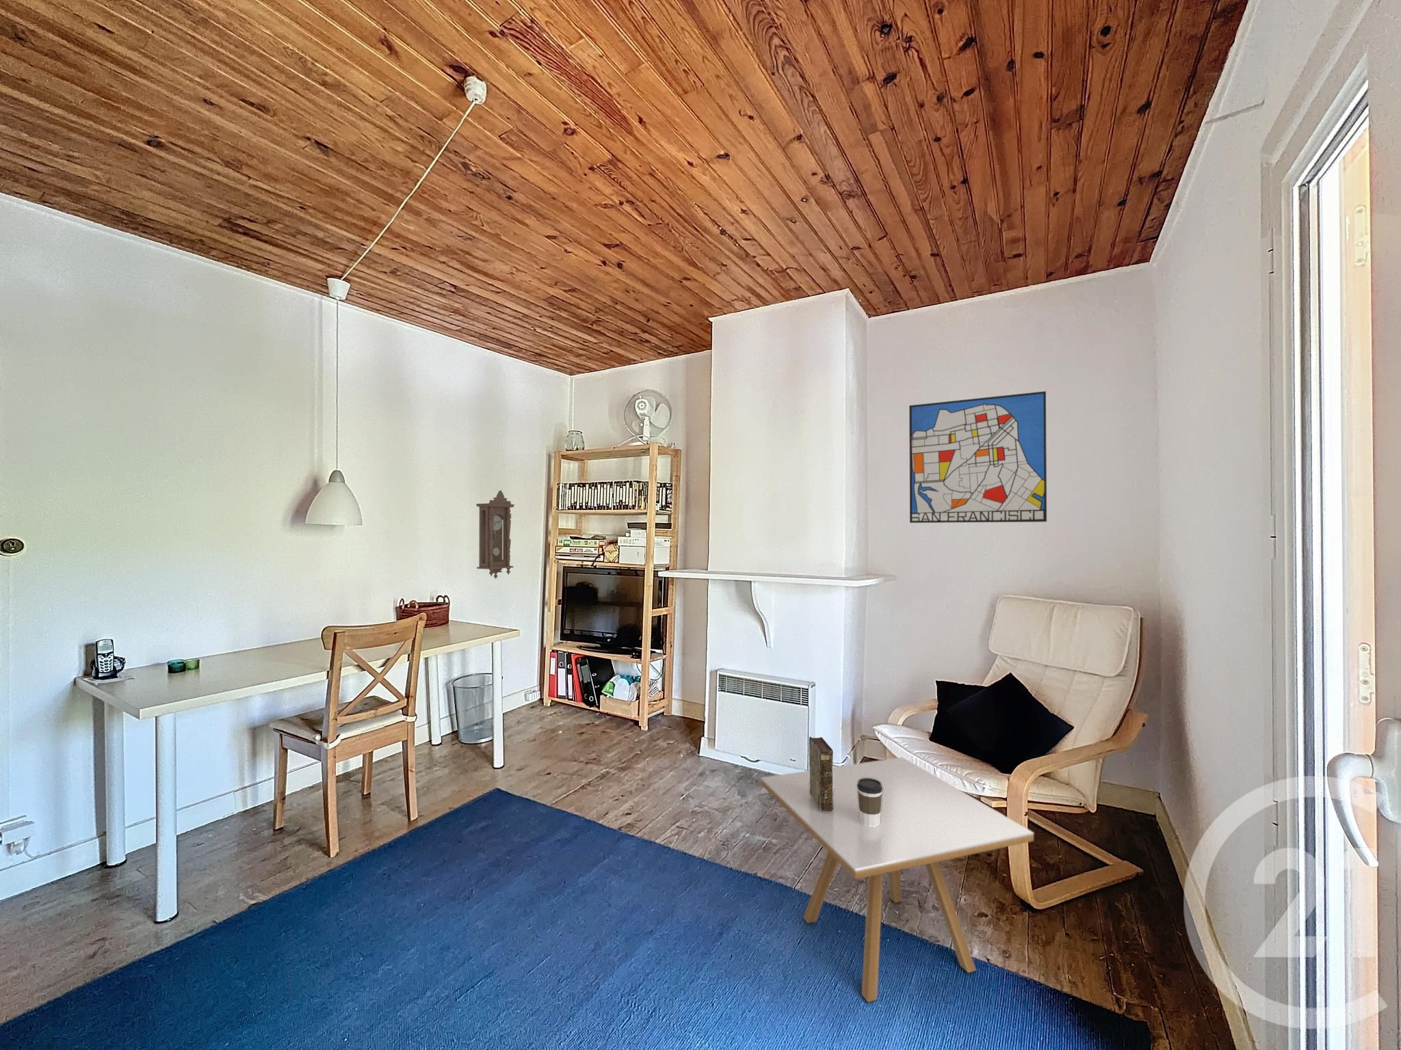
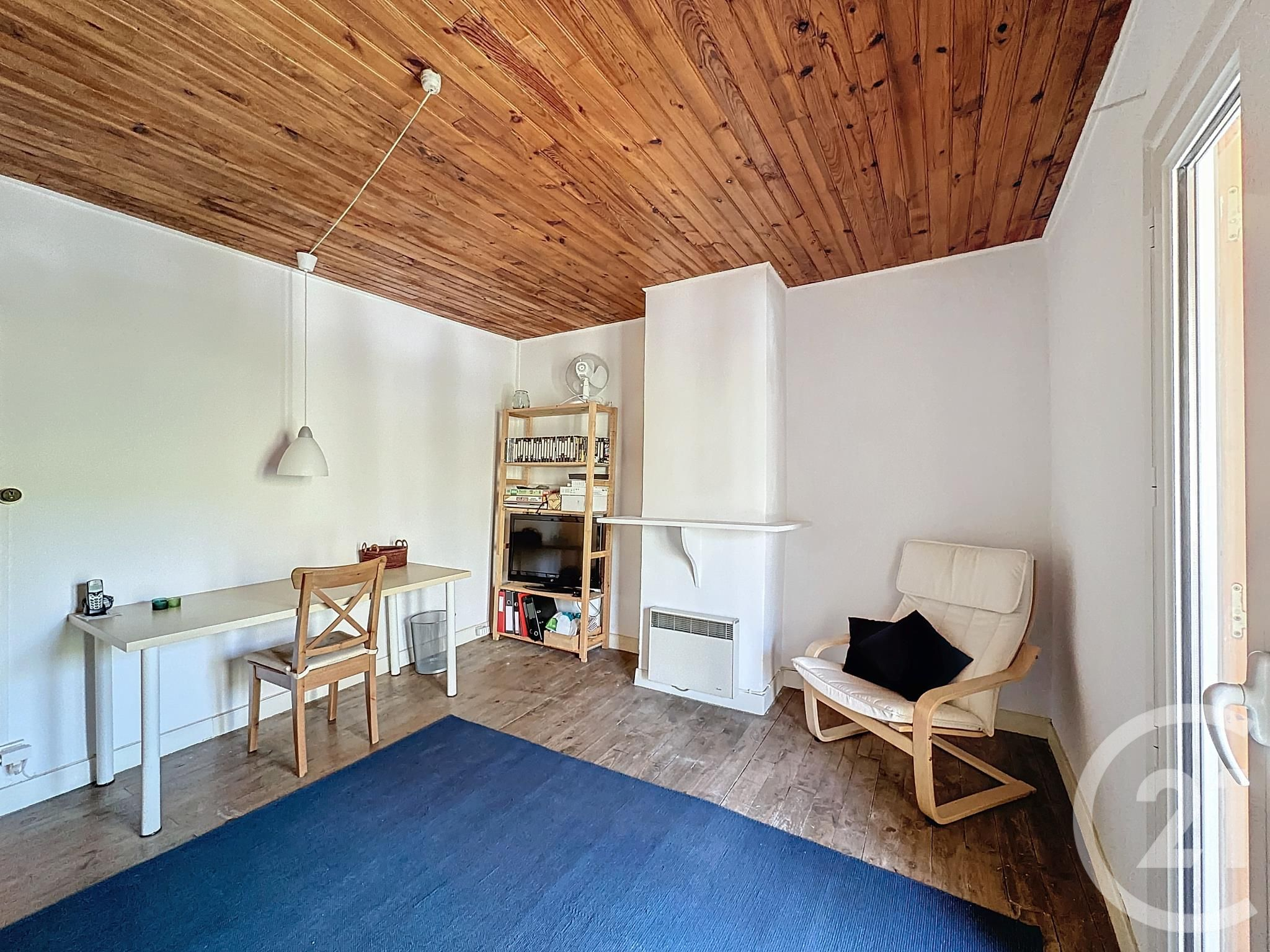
- pendulum clock (495, 535)
- book (821, 772)
- coffee cup (869, 802)
- wall art (974, 460)
- side table (884, 872)
